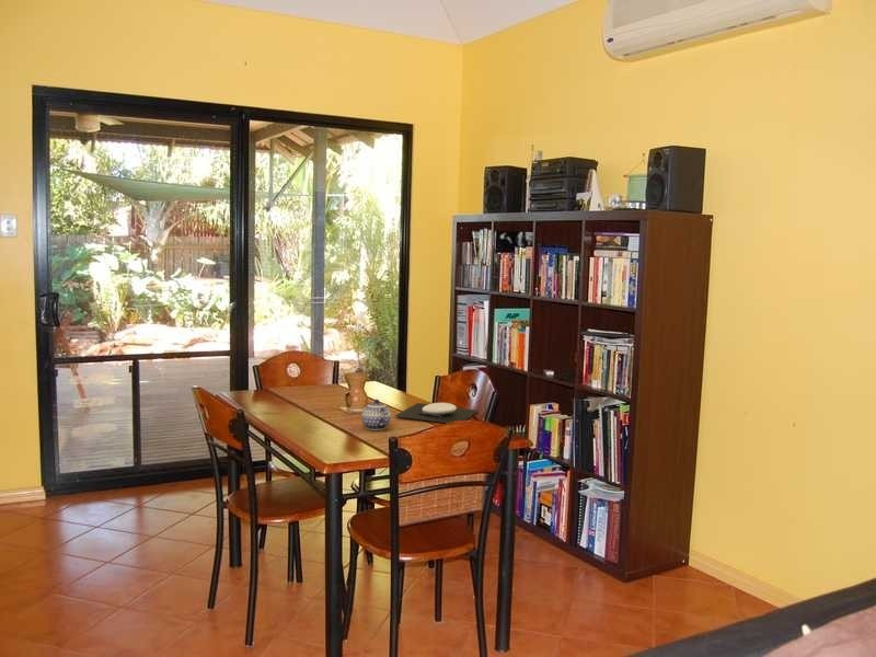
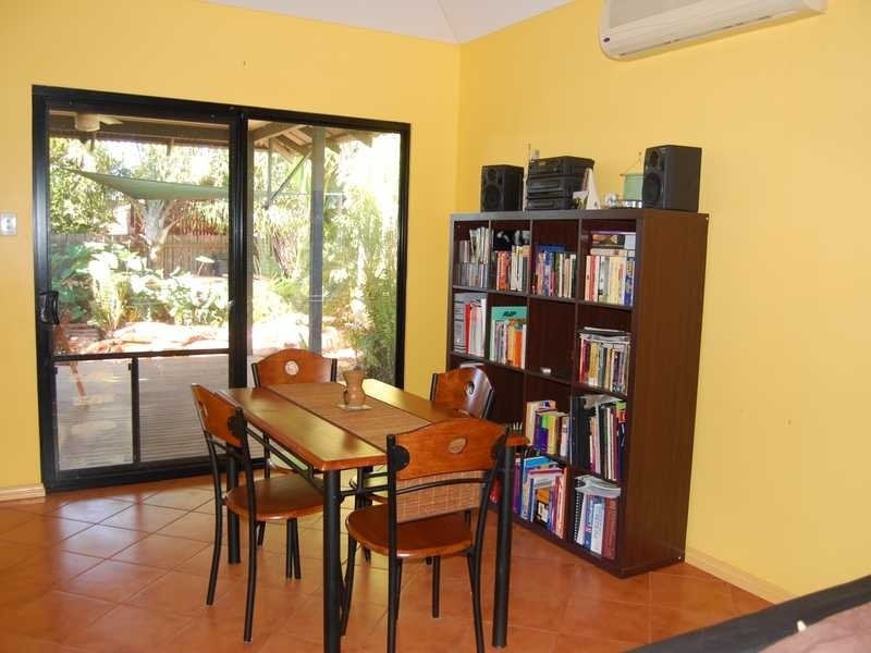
- teapot (376, 414)
- plate (437, 408)
